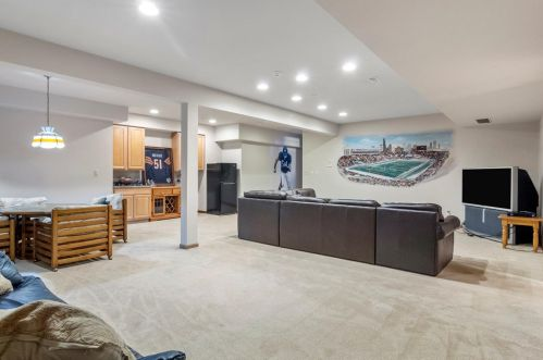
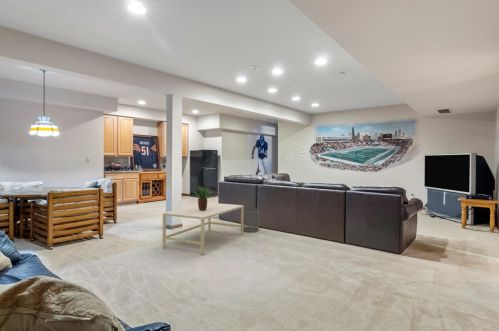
+ potted plant (204, 196)
+ coffee table (206, 224)
+ waste bin (250, 219)
